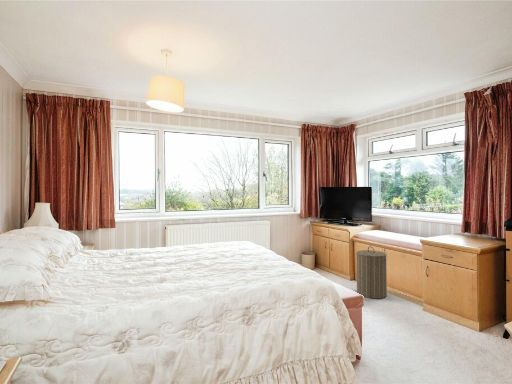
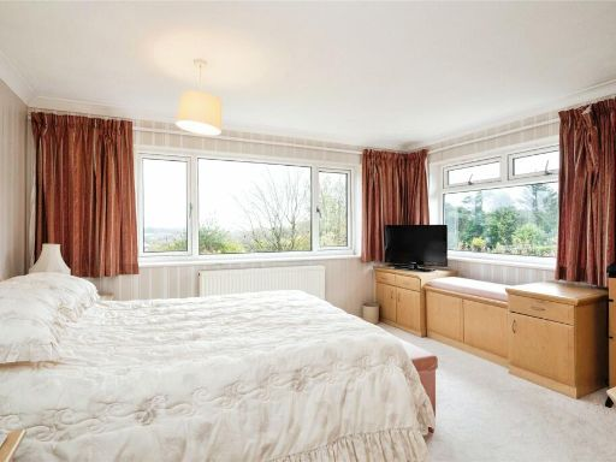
- laundry hamper (371, 270)
